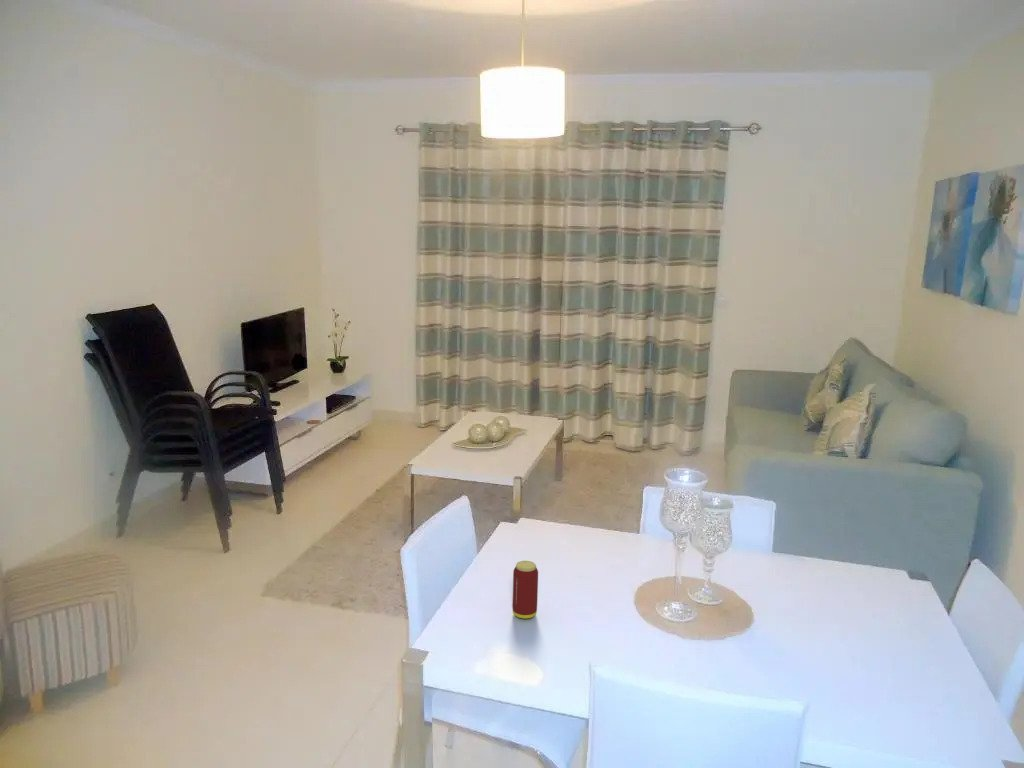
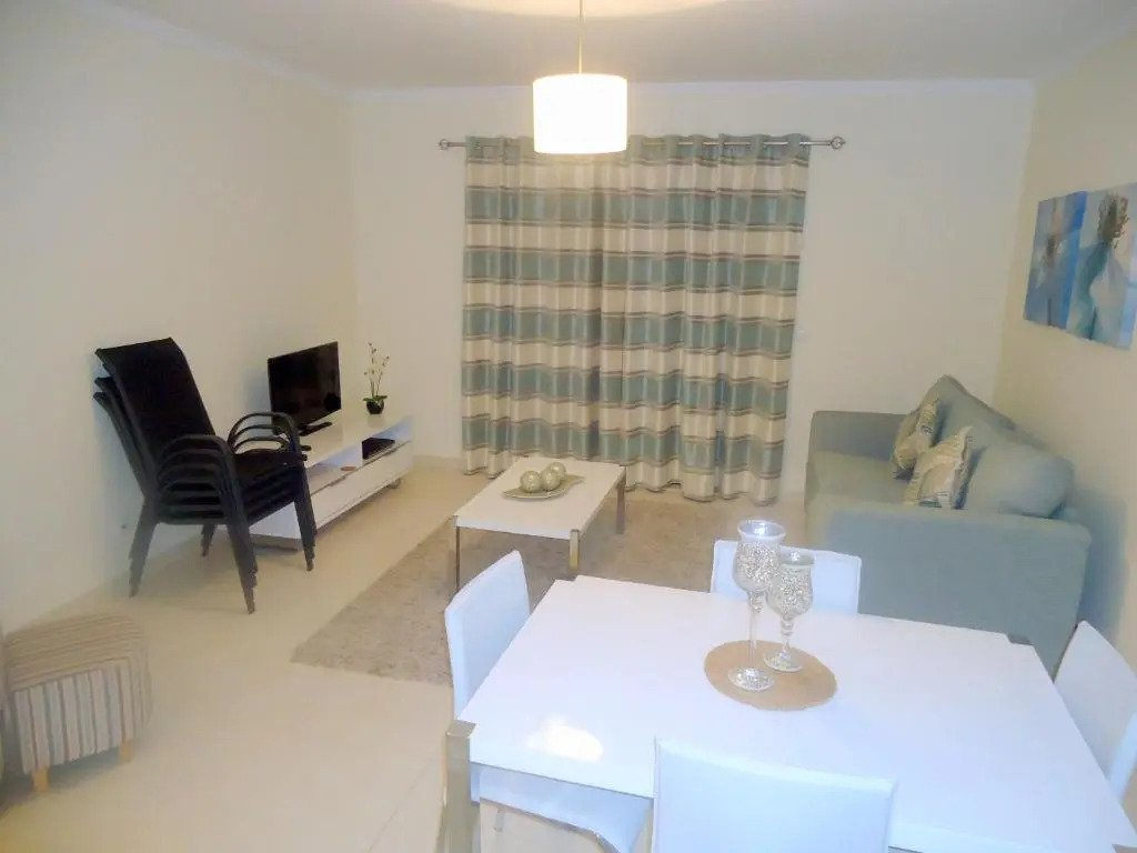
- beverage can (525, 590)
